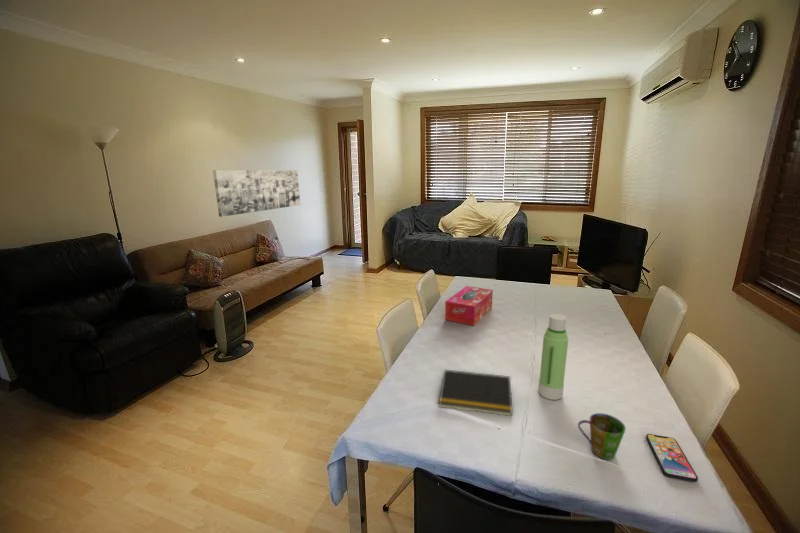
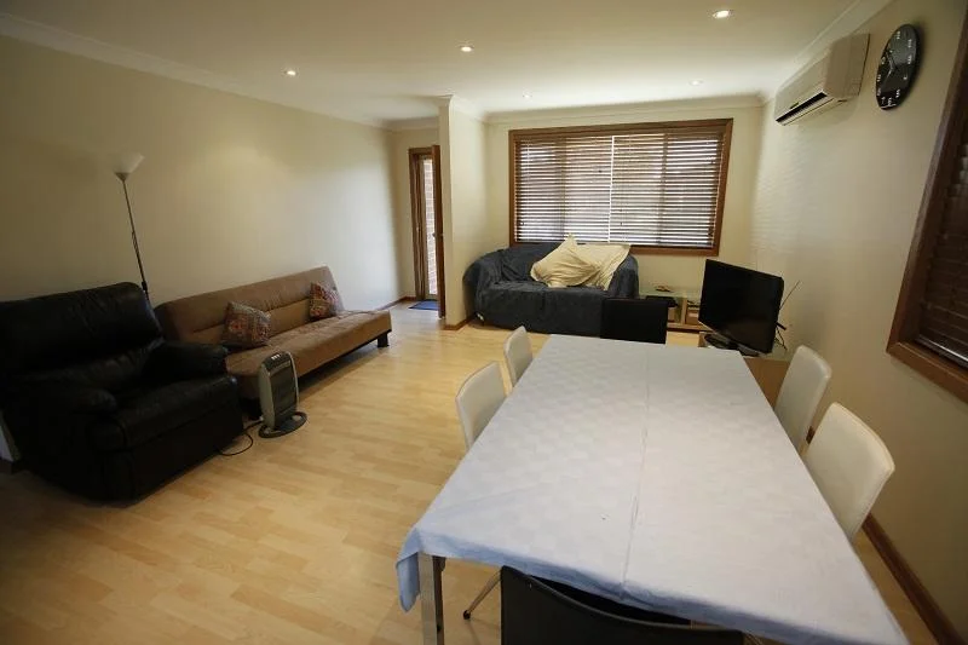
- water bottle (553, 356)
- tissue box (469, 304)
- notepad (475, 391)
- cup (599, 436)
- wall art (263, 190)
- smartphone (669, 456)
